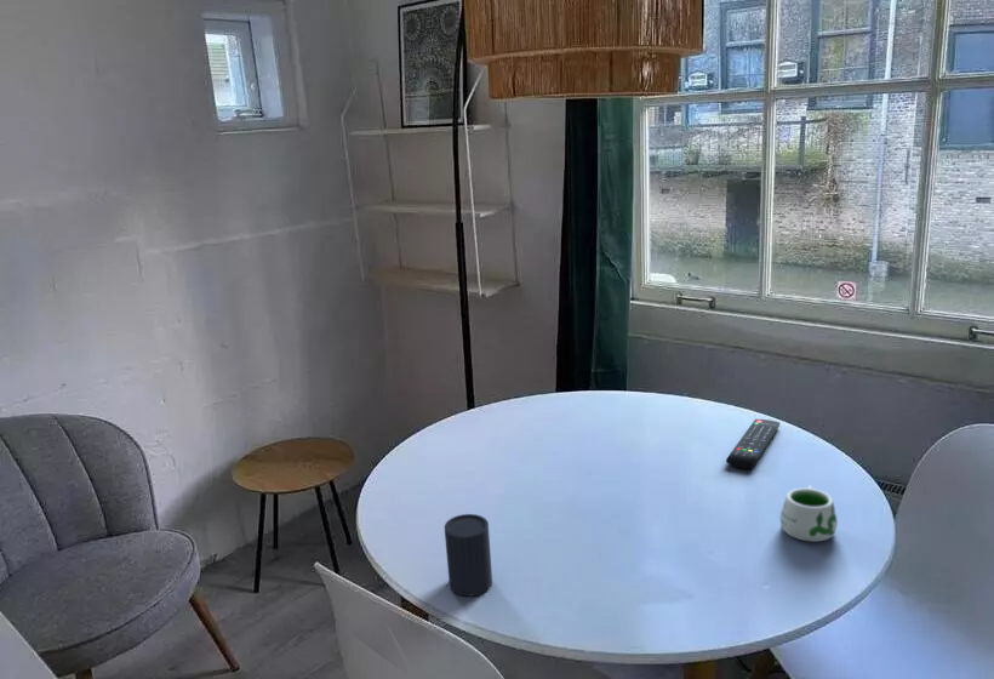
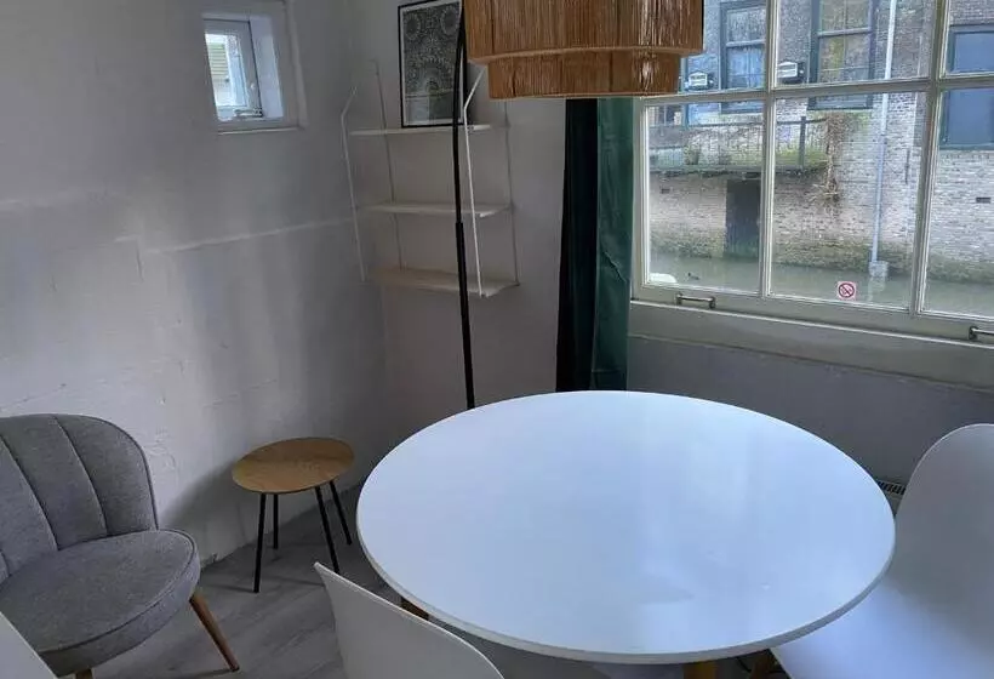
- remote control (754, 441)
- cup (468, 554)
- mug (809, 509)
